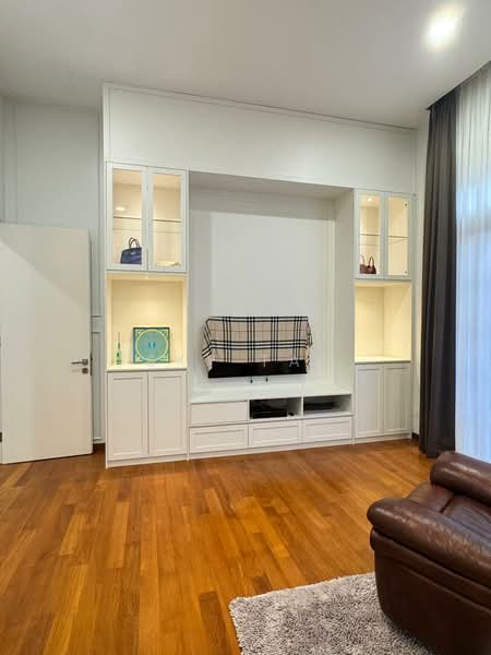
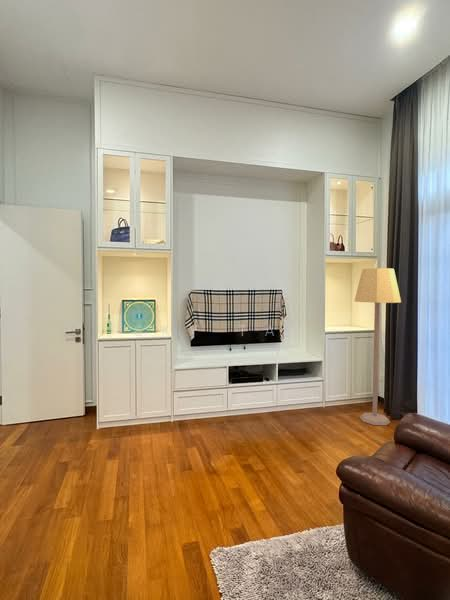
+ lamp (376, 345)
